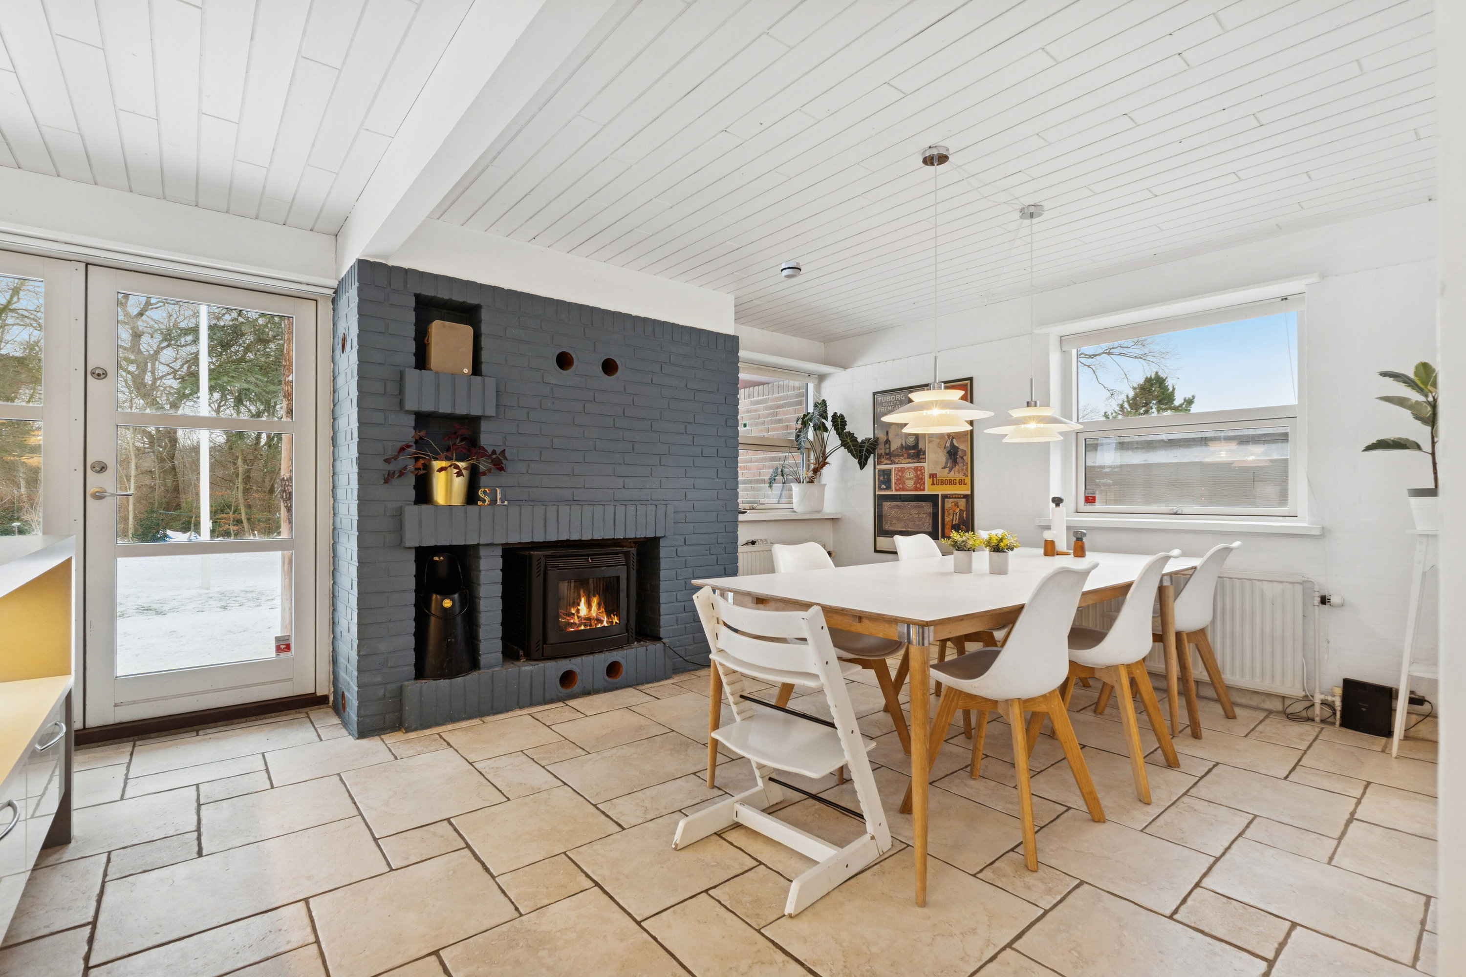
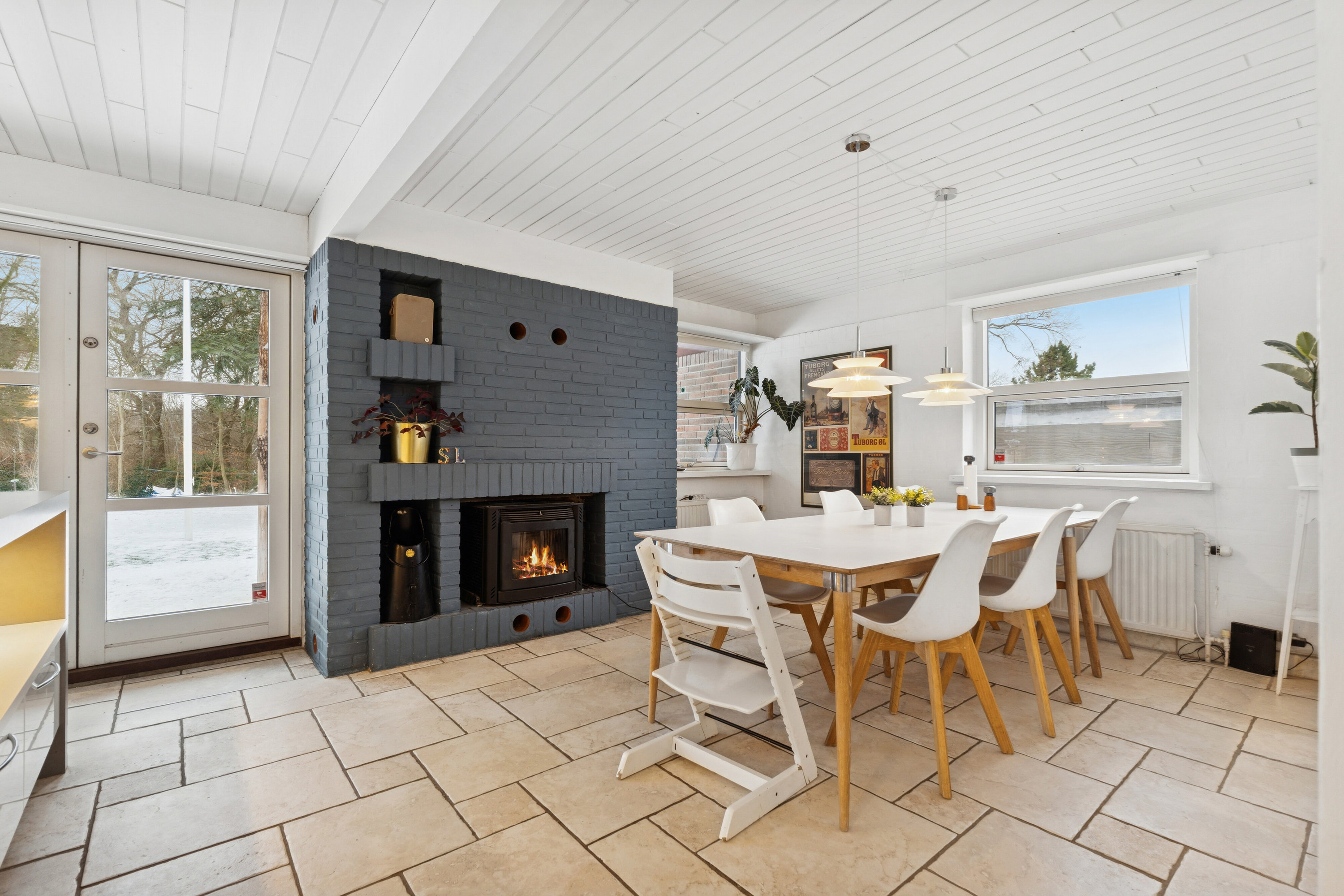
- smoke detector (791, 270)
